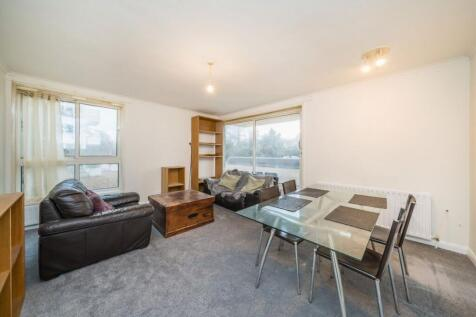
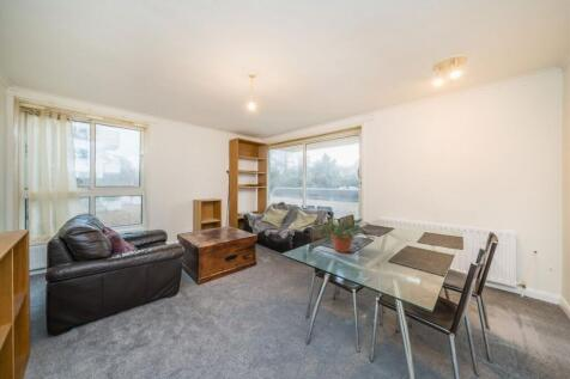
+ potted plant (345, 234)
